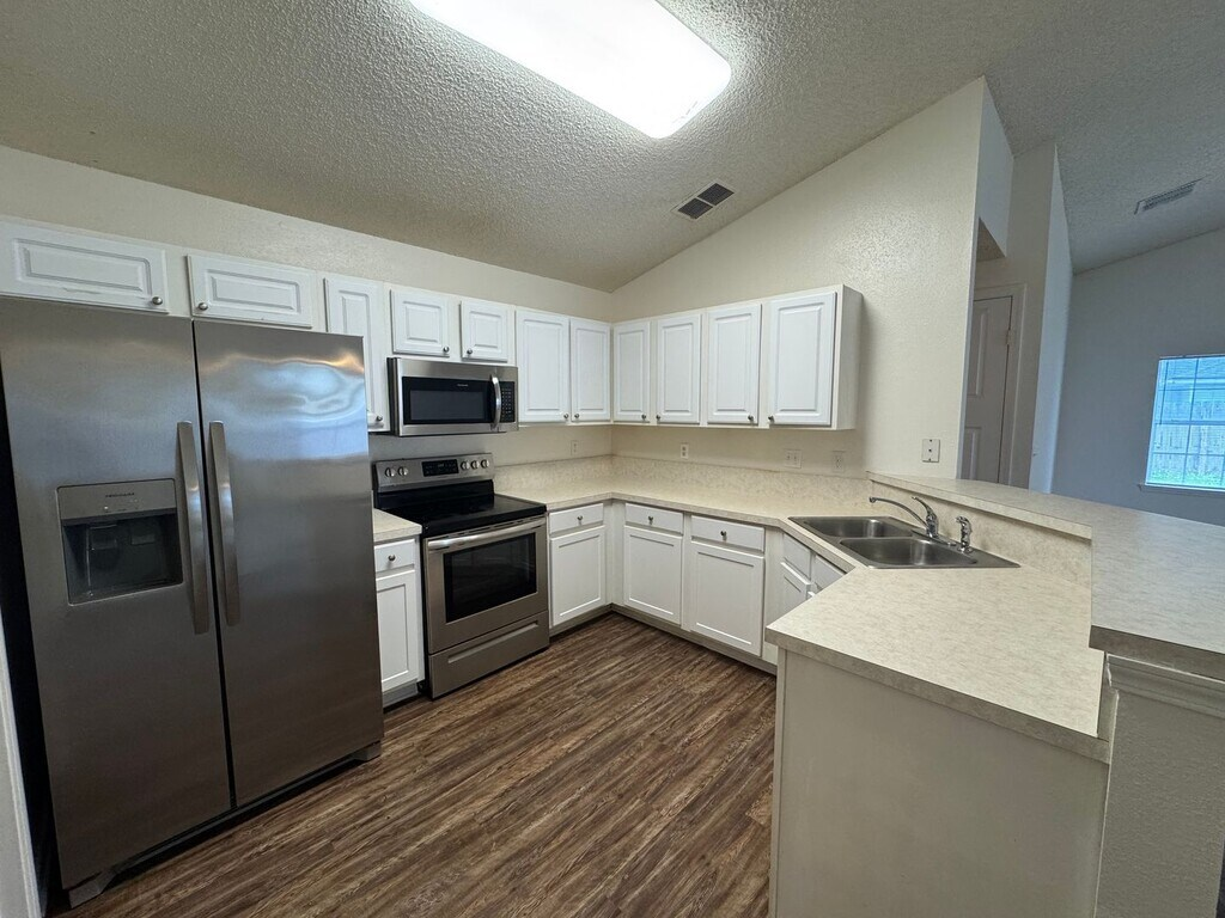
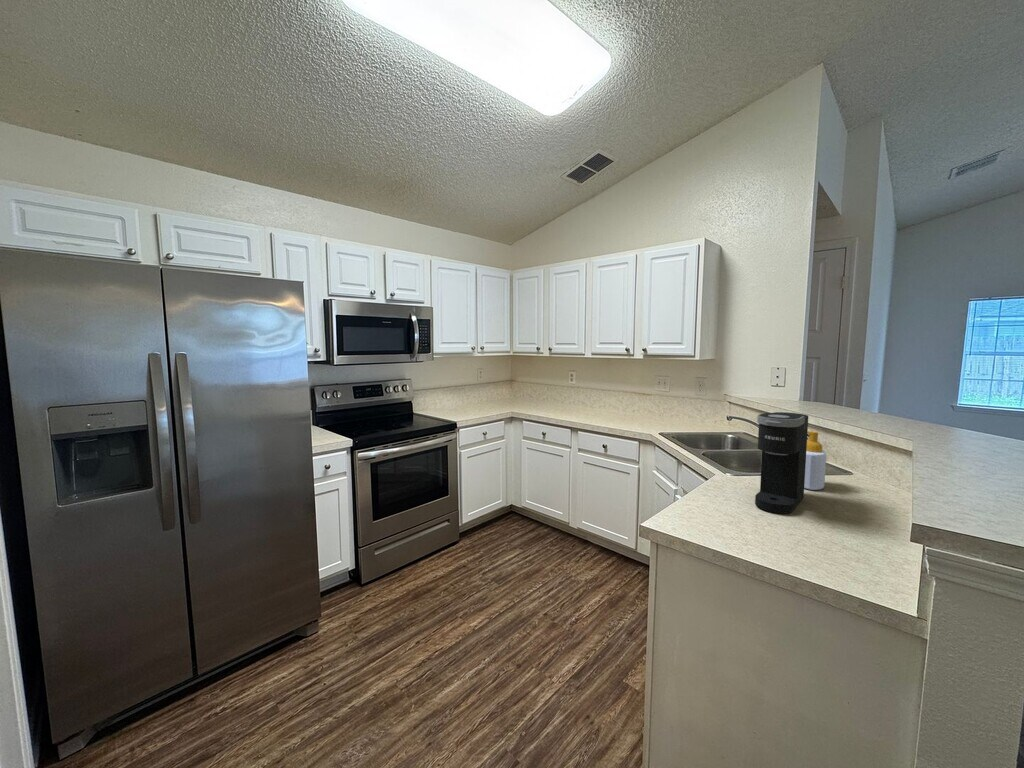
+ soap bottle (812, 458)
+ coffee maker (781, 457)
